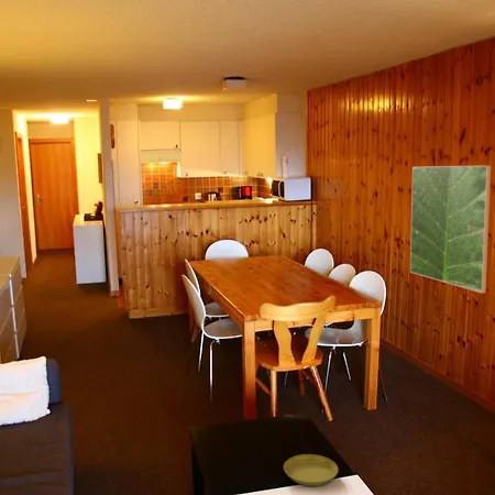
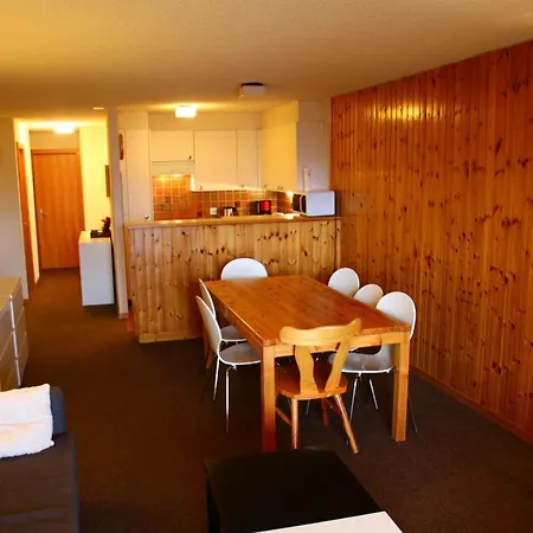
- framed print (446, 224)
- saucer (310, 471)
